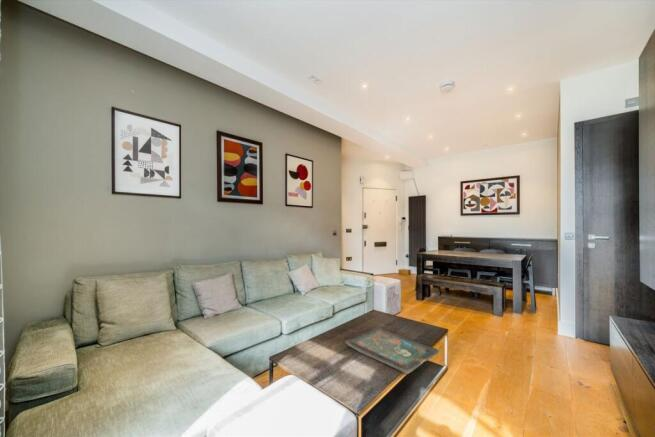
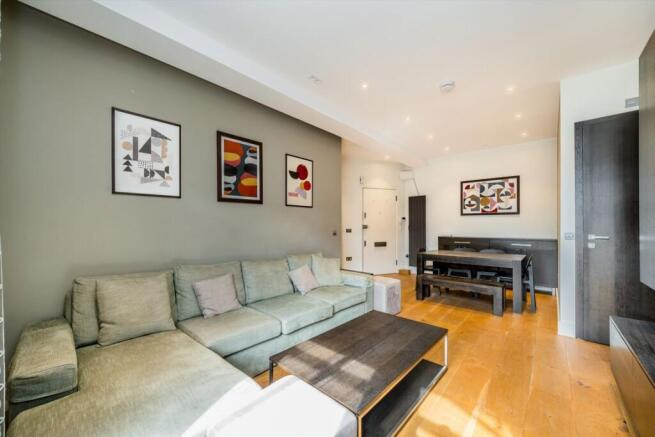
- decorative tray (390, 346)
